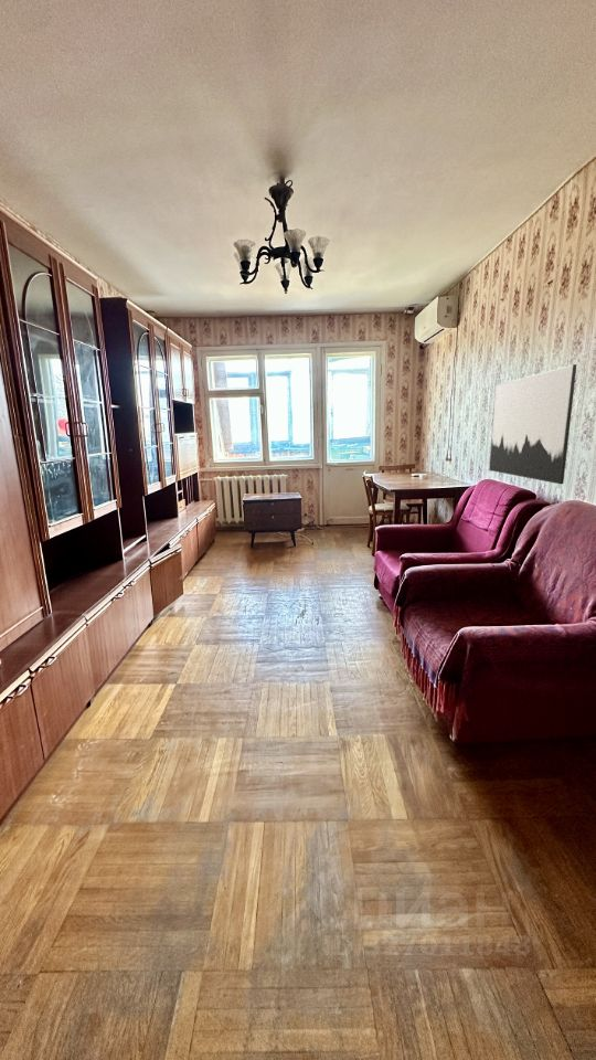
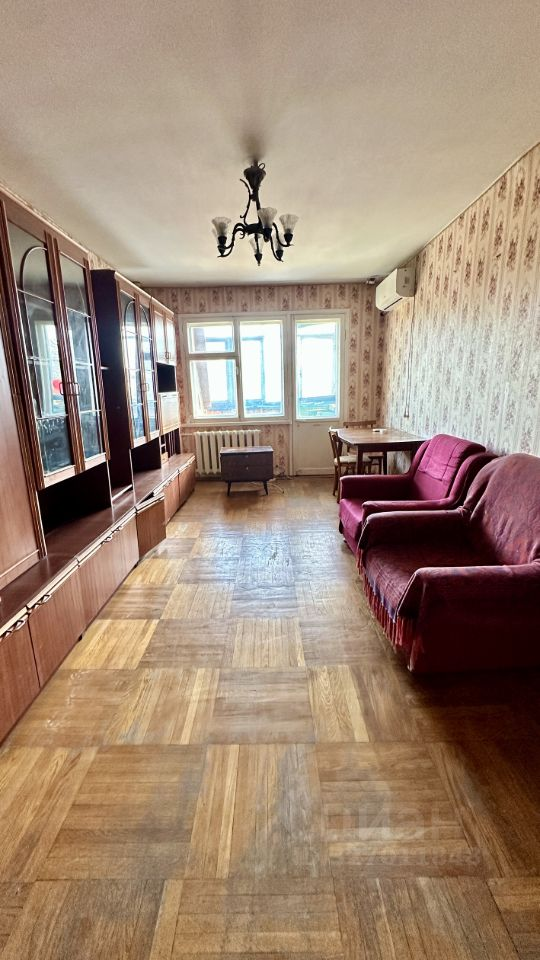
- wall art (524, 427)
